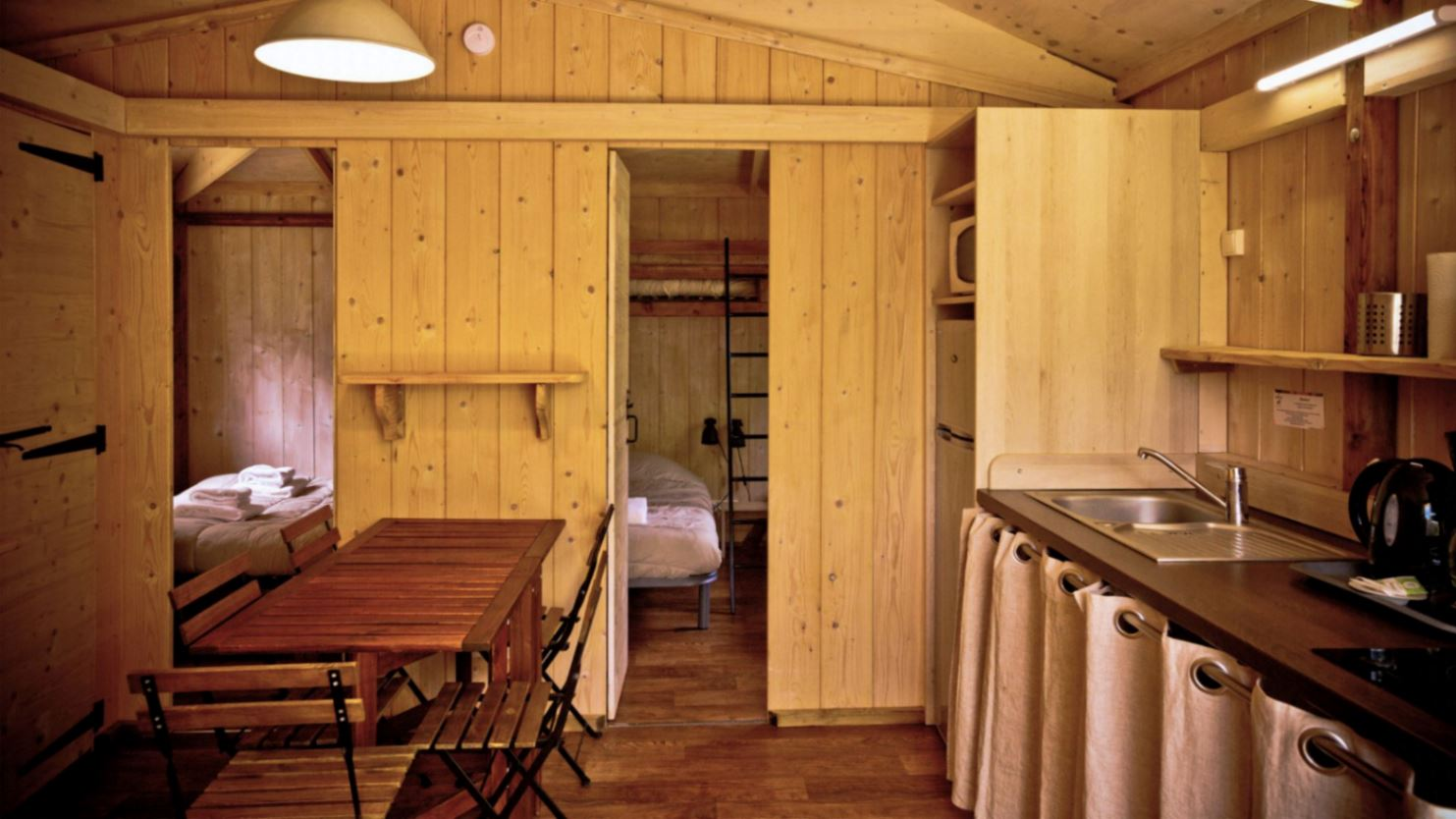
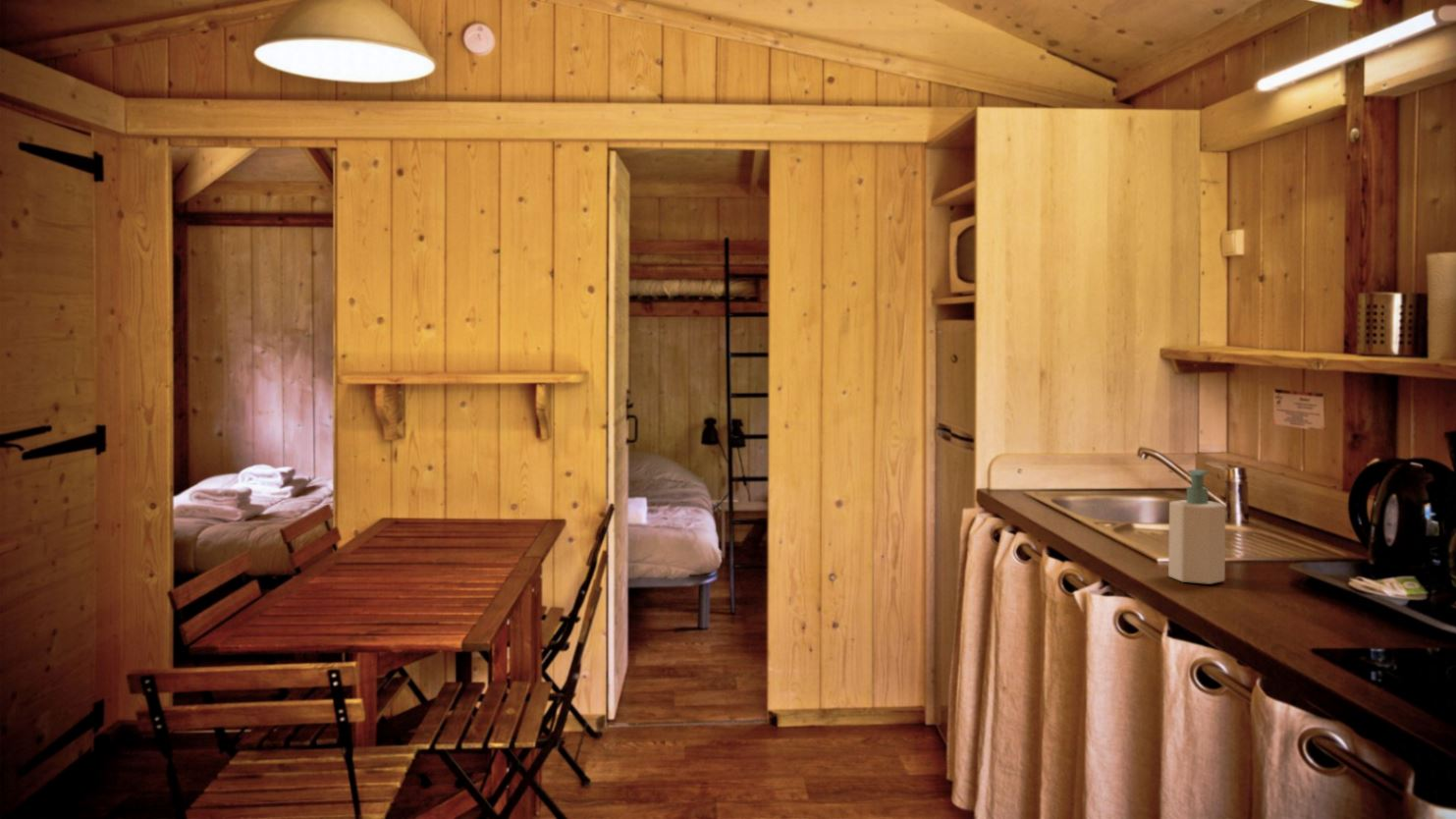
+ soap bottle (1197, 524)
